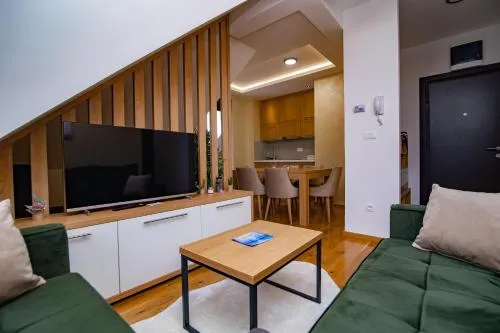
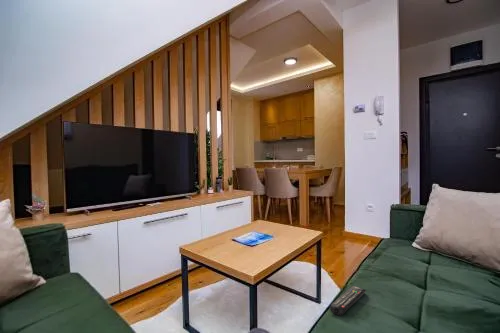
+ remote control (349, 299)
